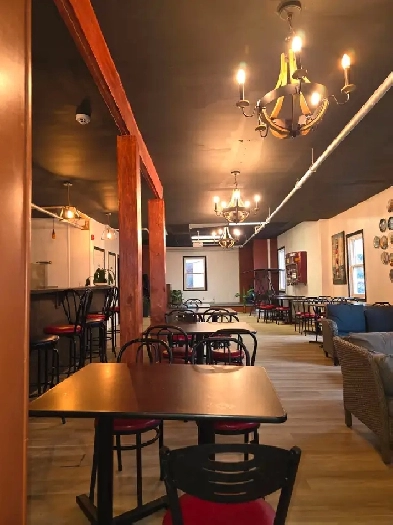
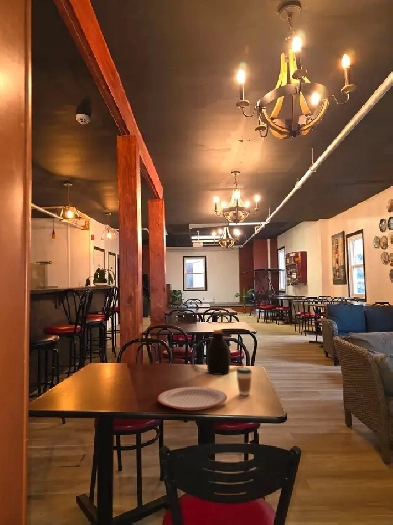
+ coffee cup (244, 381)
+ bottle (218, 351)
+ plate (192, 399)
